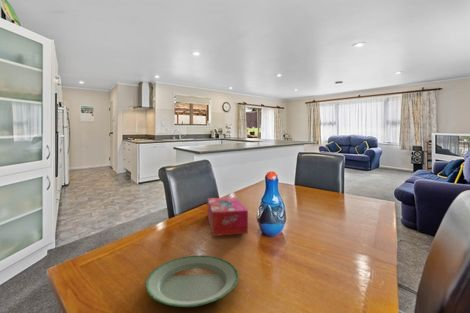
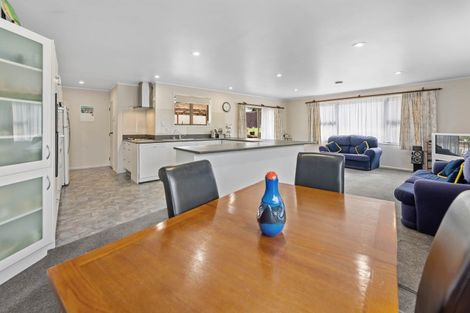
- plate (193, 280)
- tissue box (225, 213)
